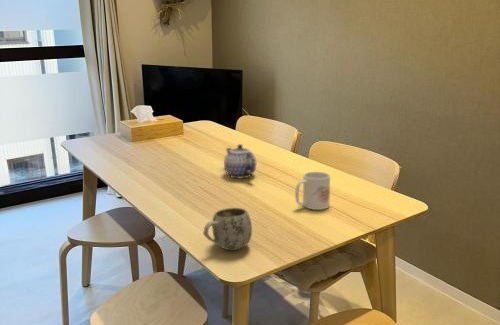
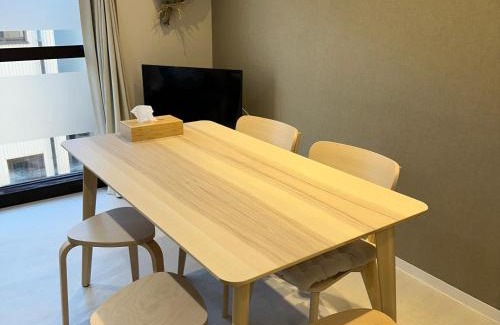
- mug (226, 231)
- teapot (240, 160)
- mug (311, 191)
